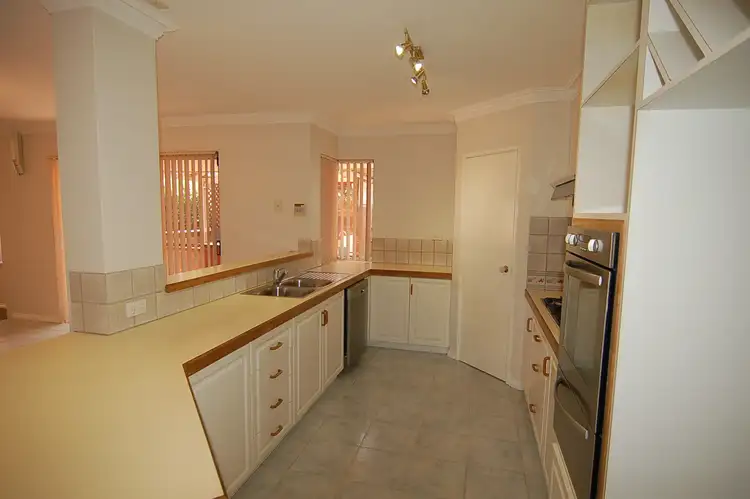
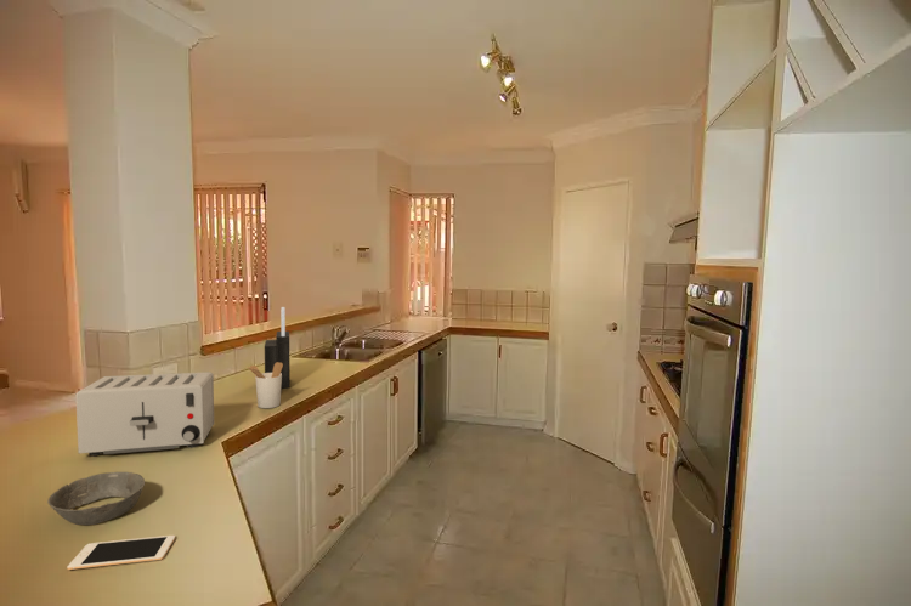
+ cell phone (124, 551)
+ knife block (275, 346)
+ toaster (149, 413)
+ utensil holder (264, 384)
+ bowl (100, 498)
